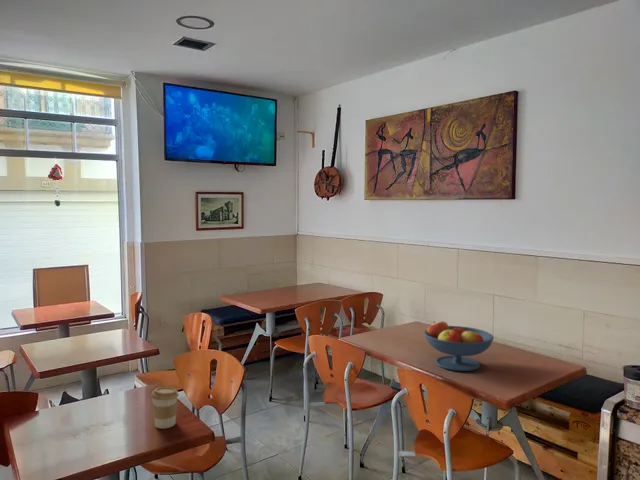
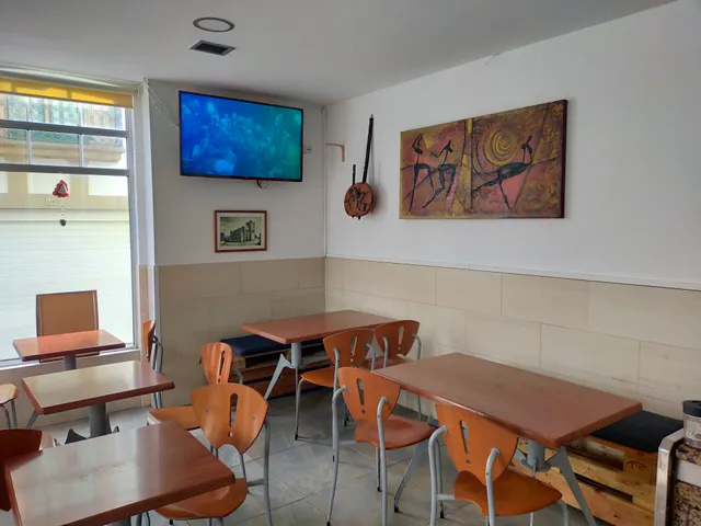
- coffee cup (165, 406)
- fruit bowl (458, 343)
